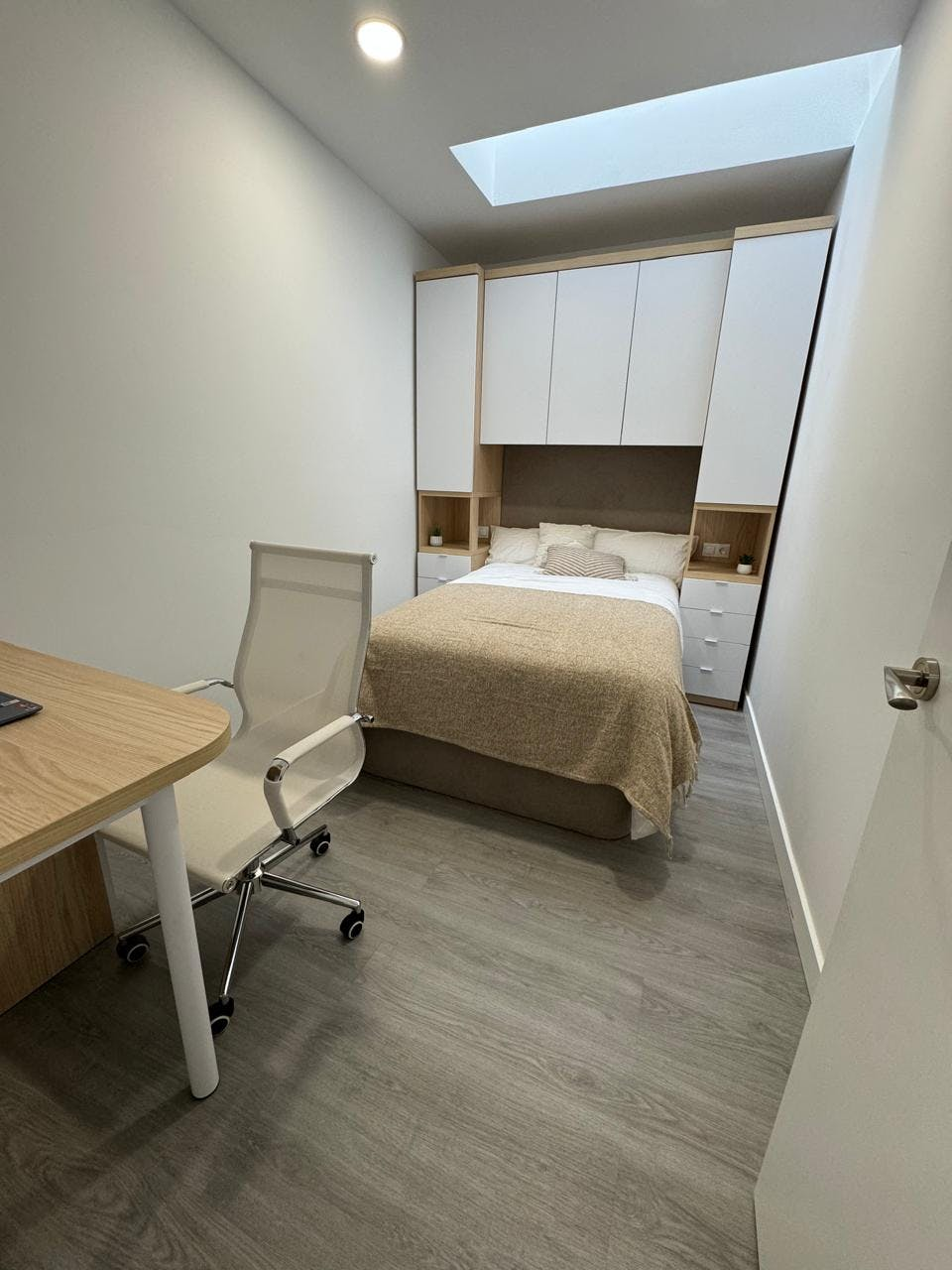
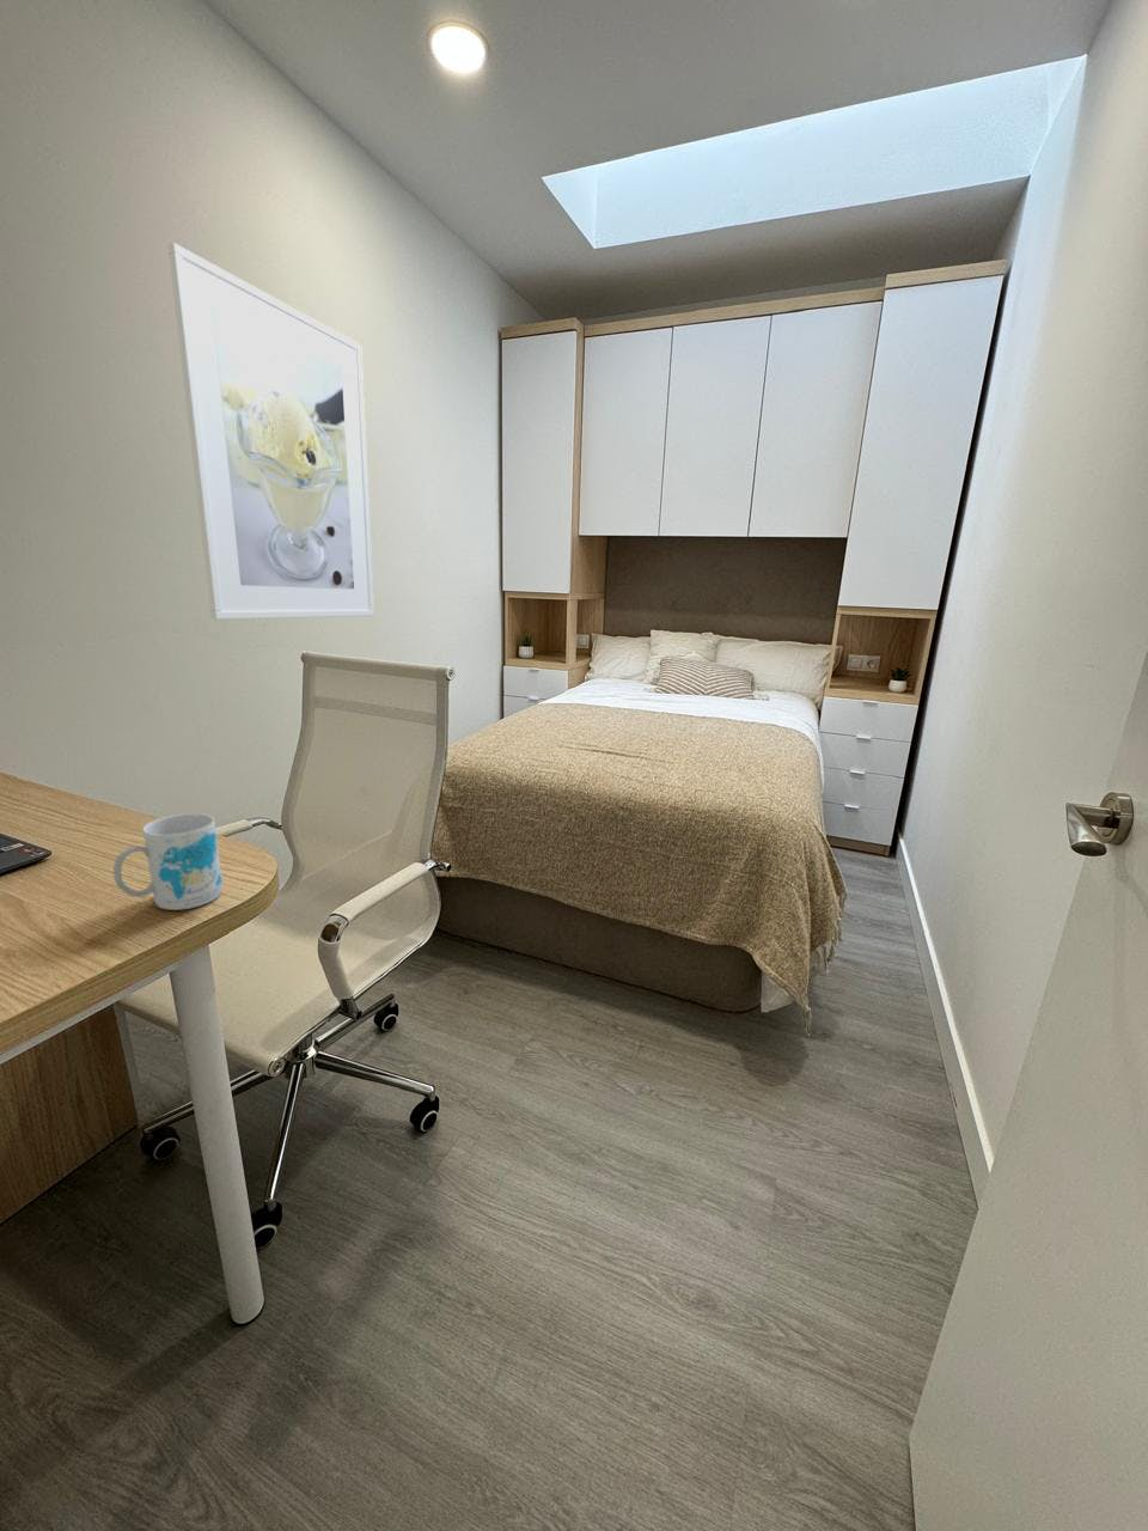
+ mug (168, 864)
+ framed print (293, 469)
